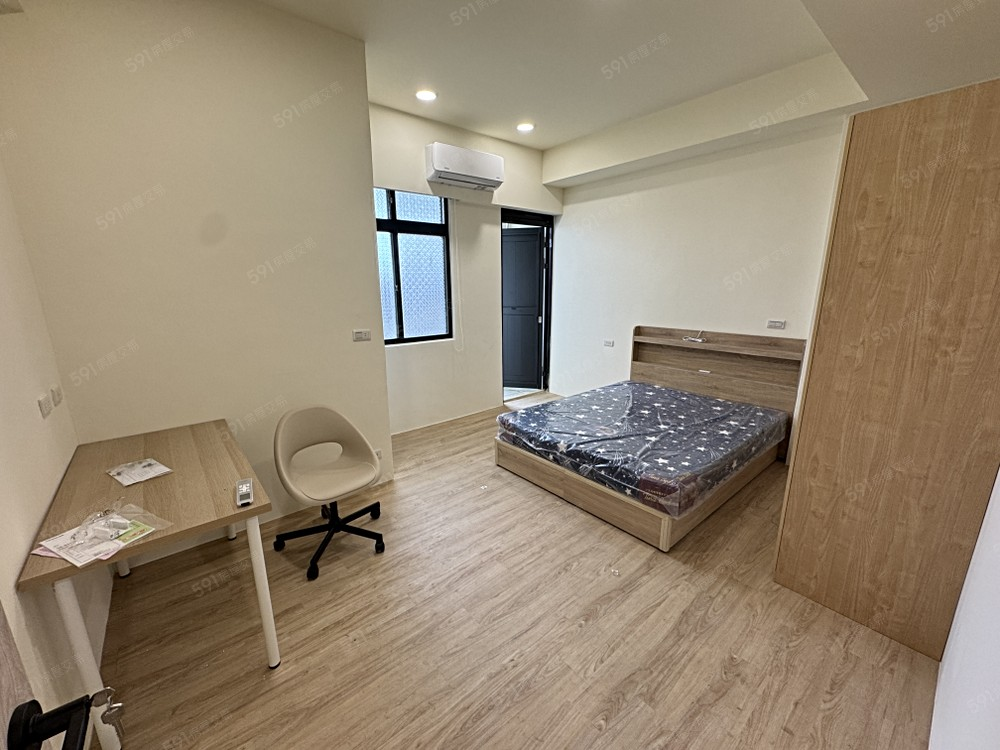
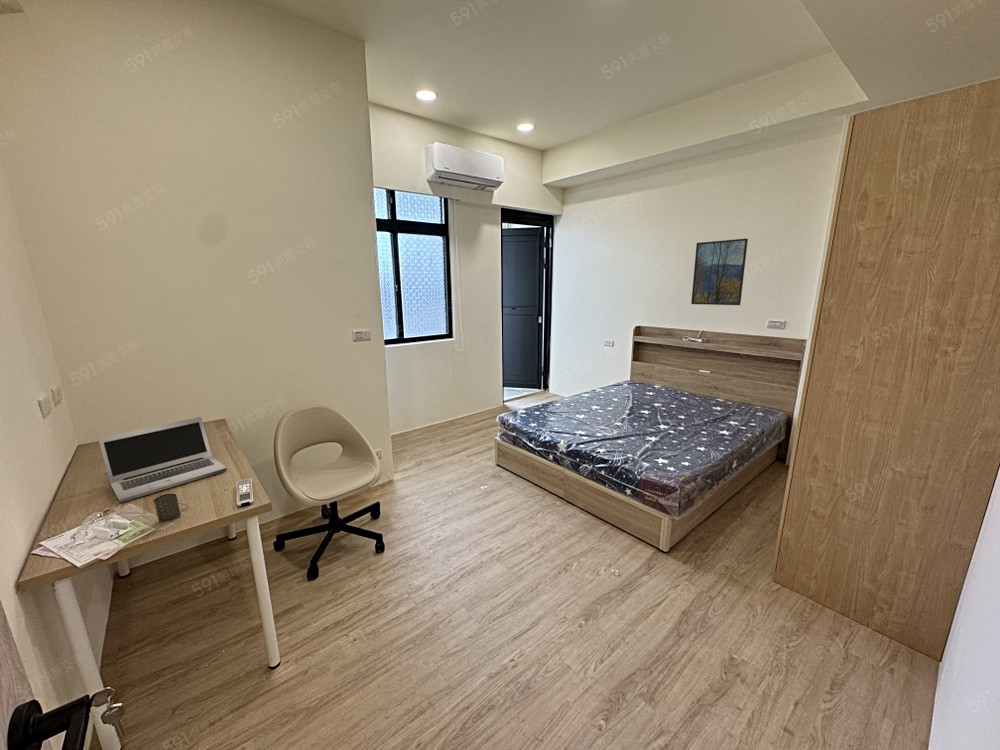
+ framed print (717, 273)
+ laptop (165, 454)
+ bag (170, 503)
